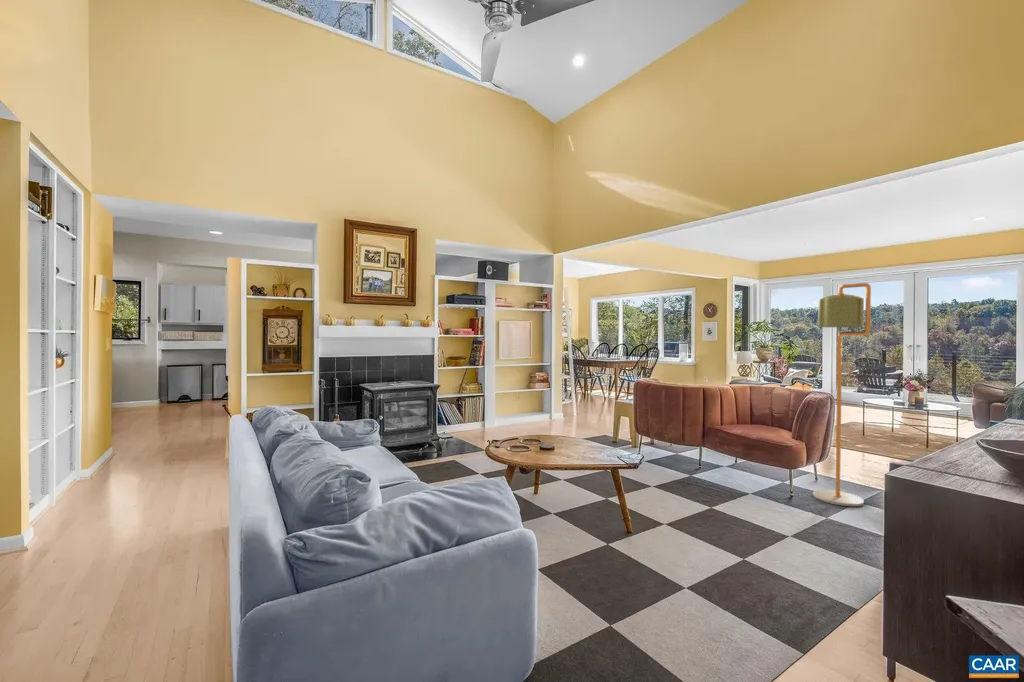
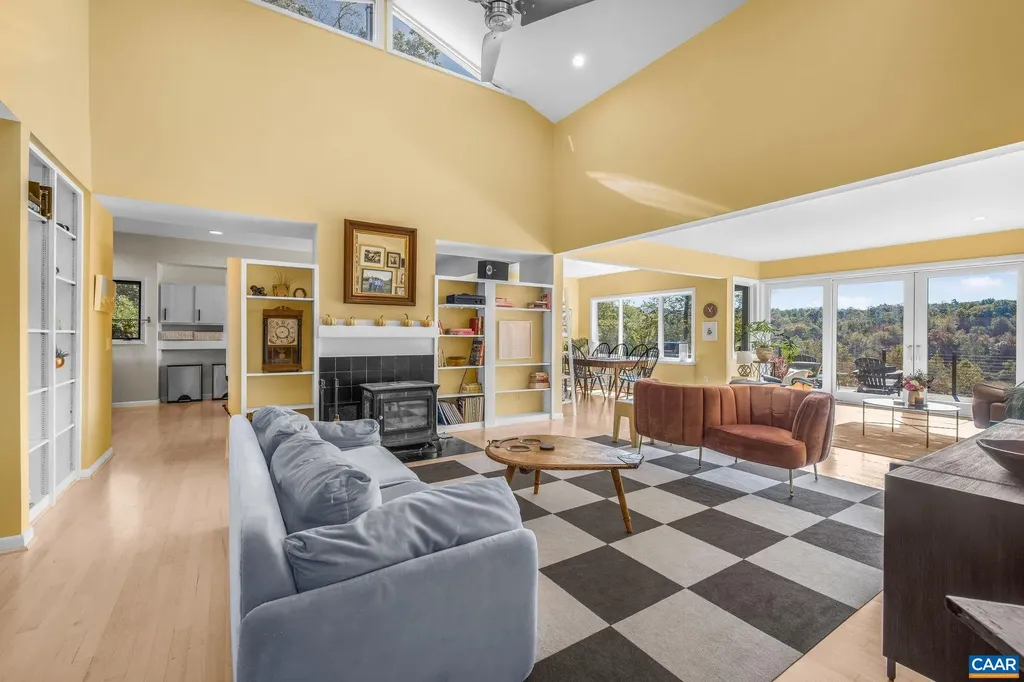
- floor lamp (840, 392)
